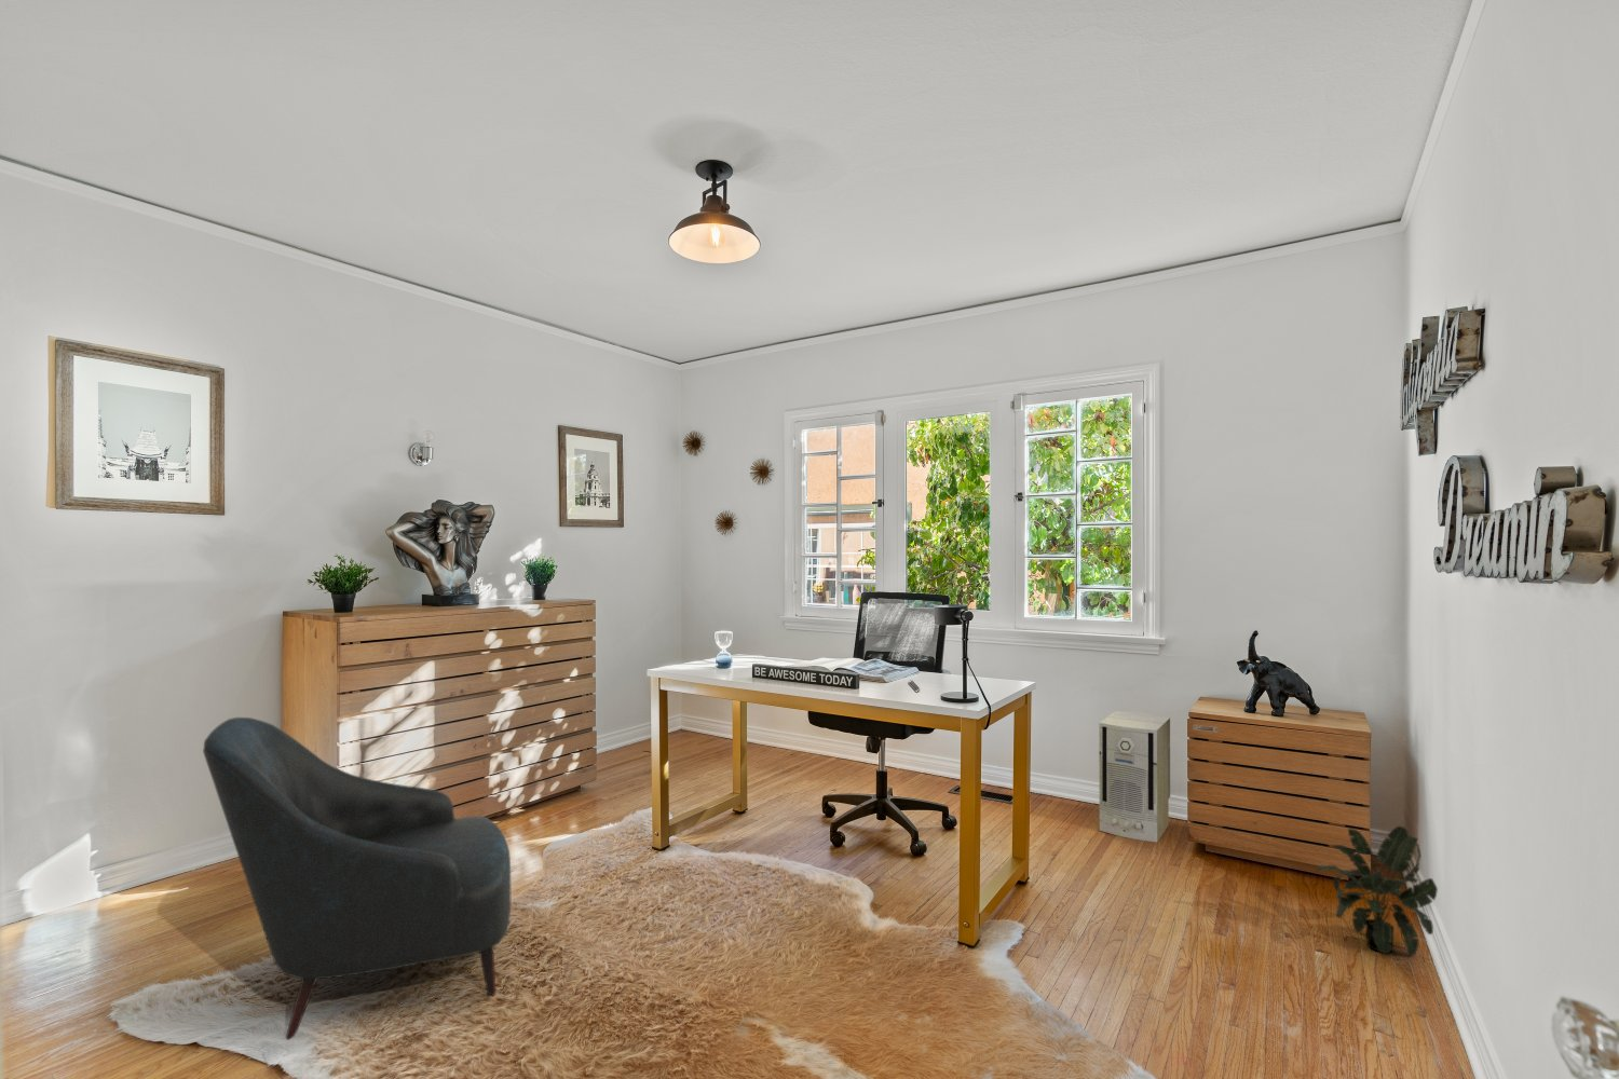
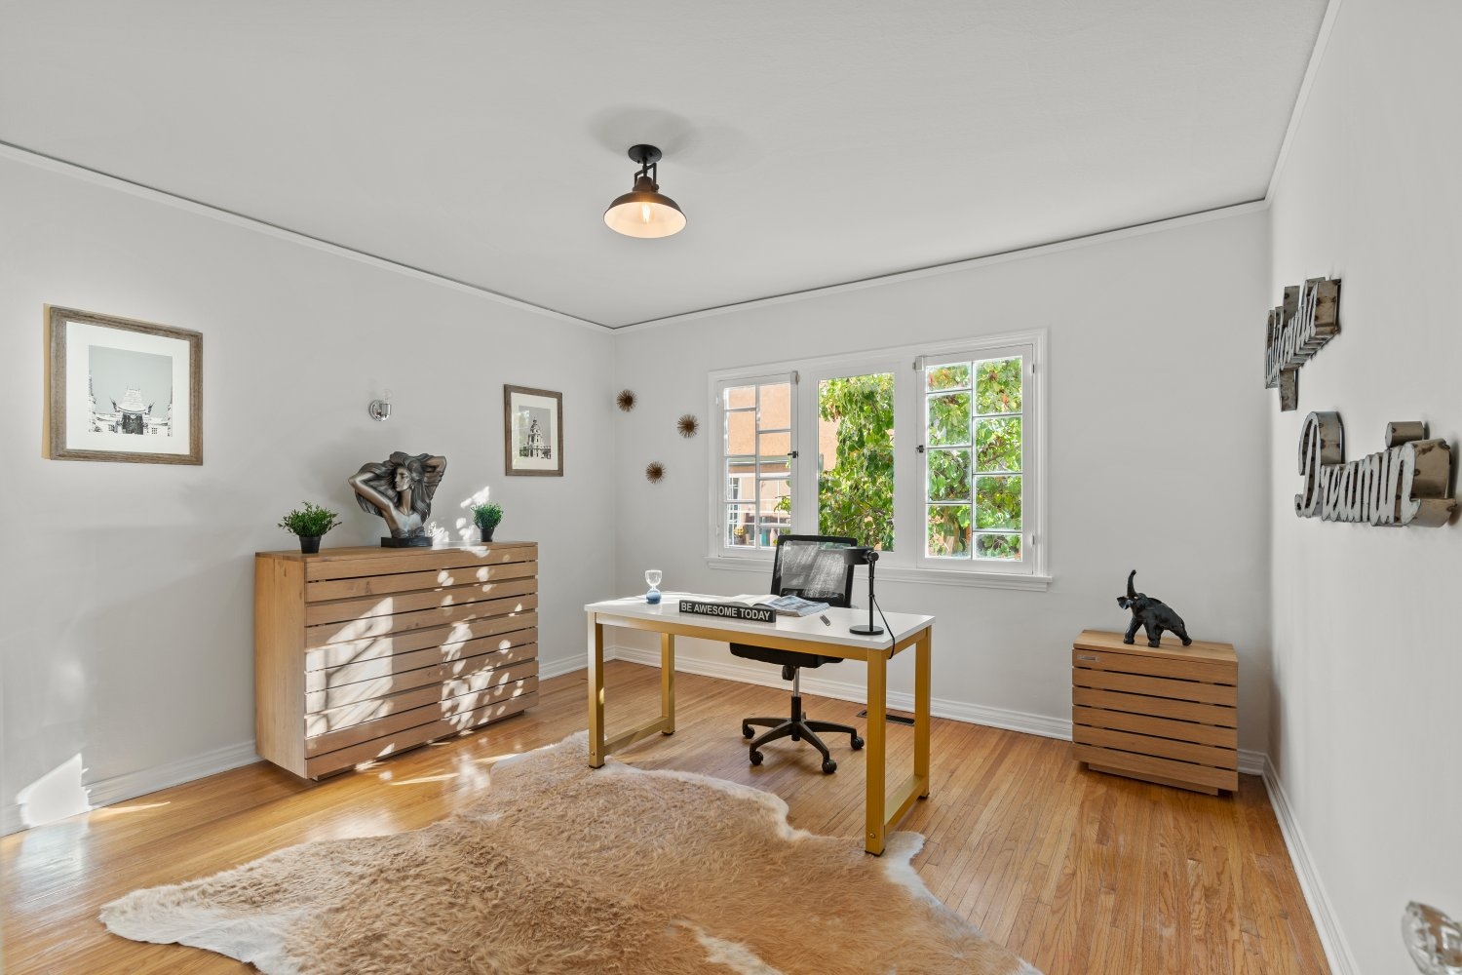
- armchair (371, 842)
- potted plant (1371, 884)
- air purifier (1135, 773)
